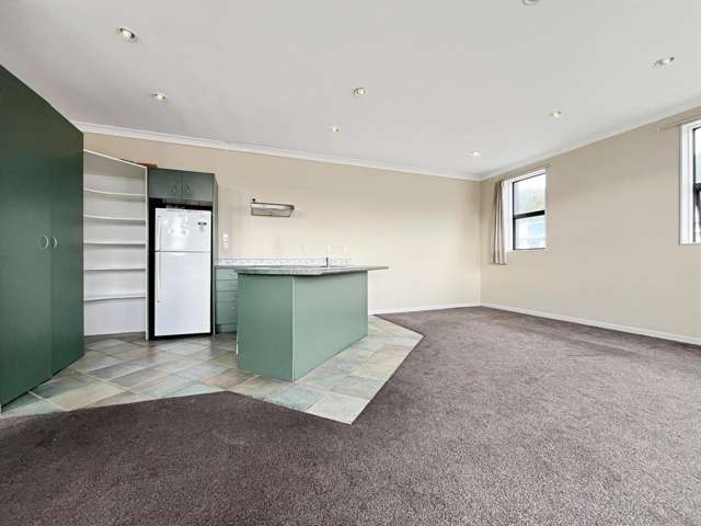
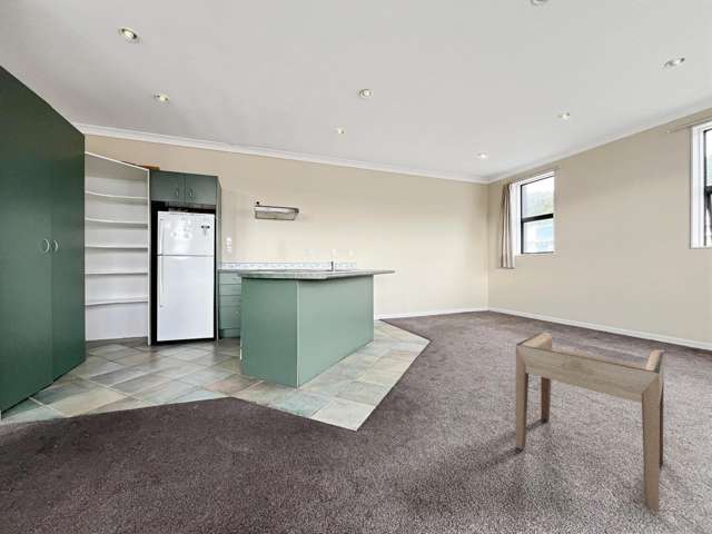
+ side table (591, 389)
